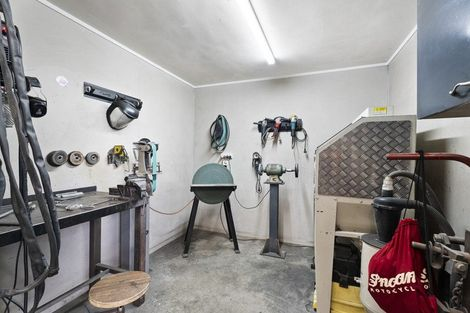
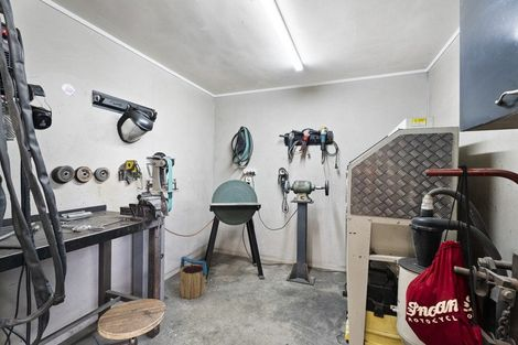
+ bucket (192, 276)
